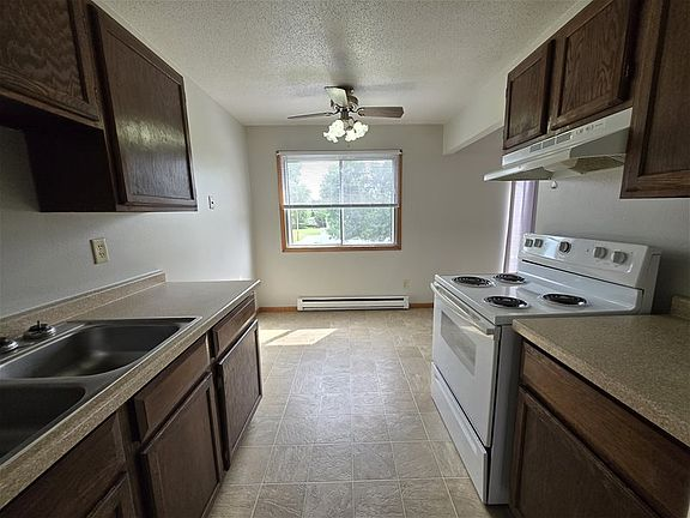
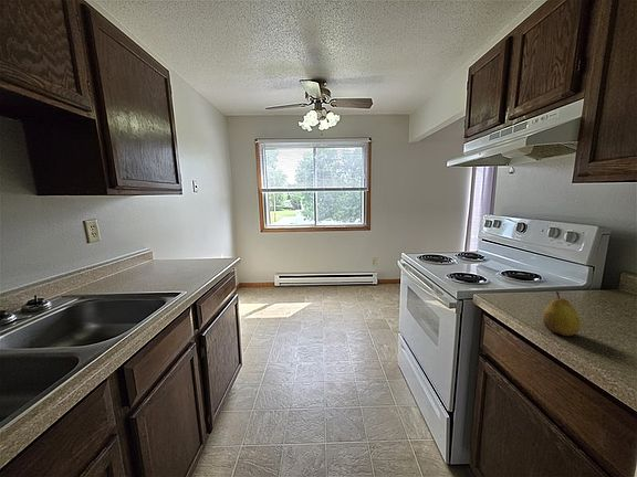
+ fruit (562, 312)
